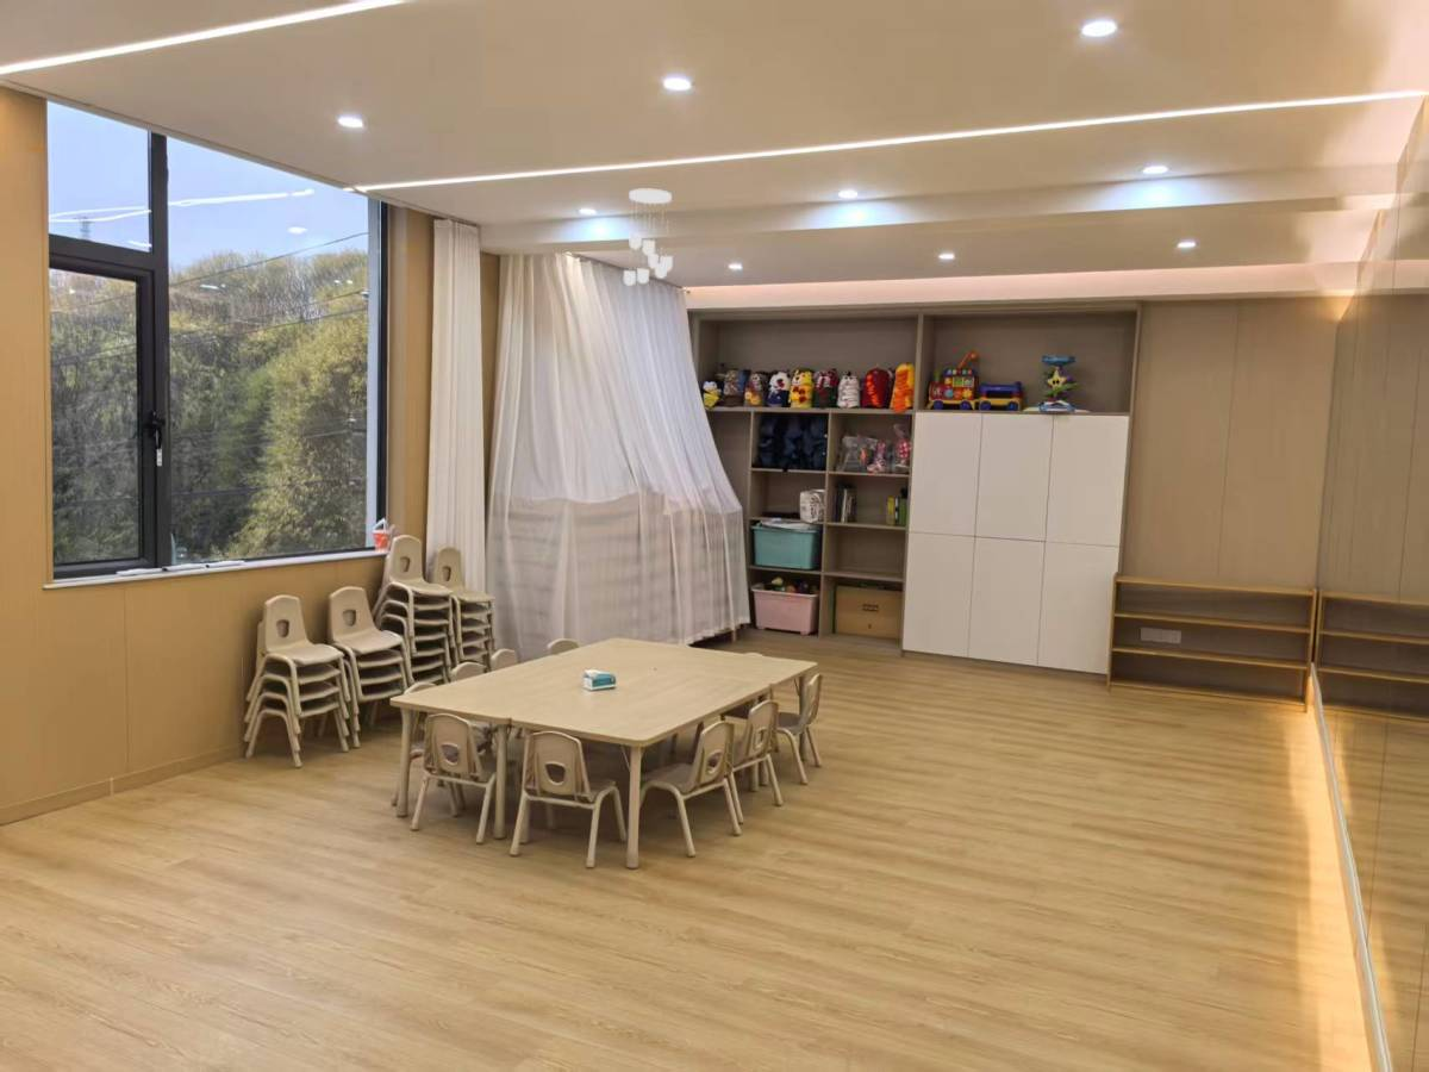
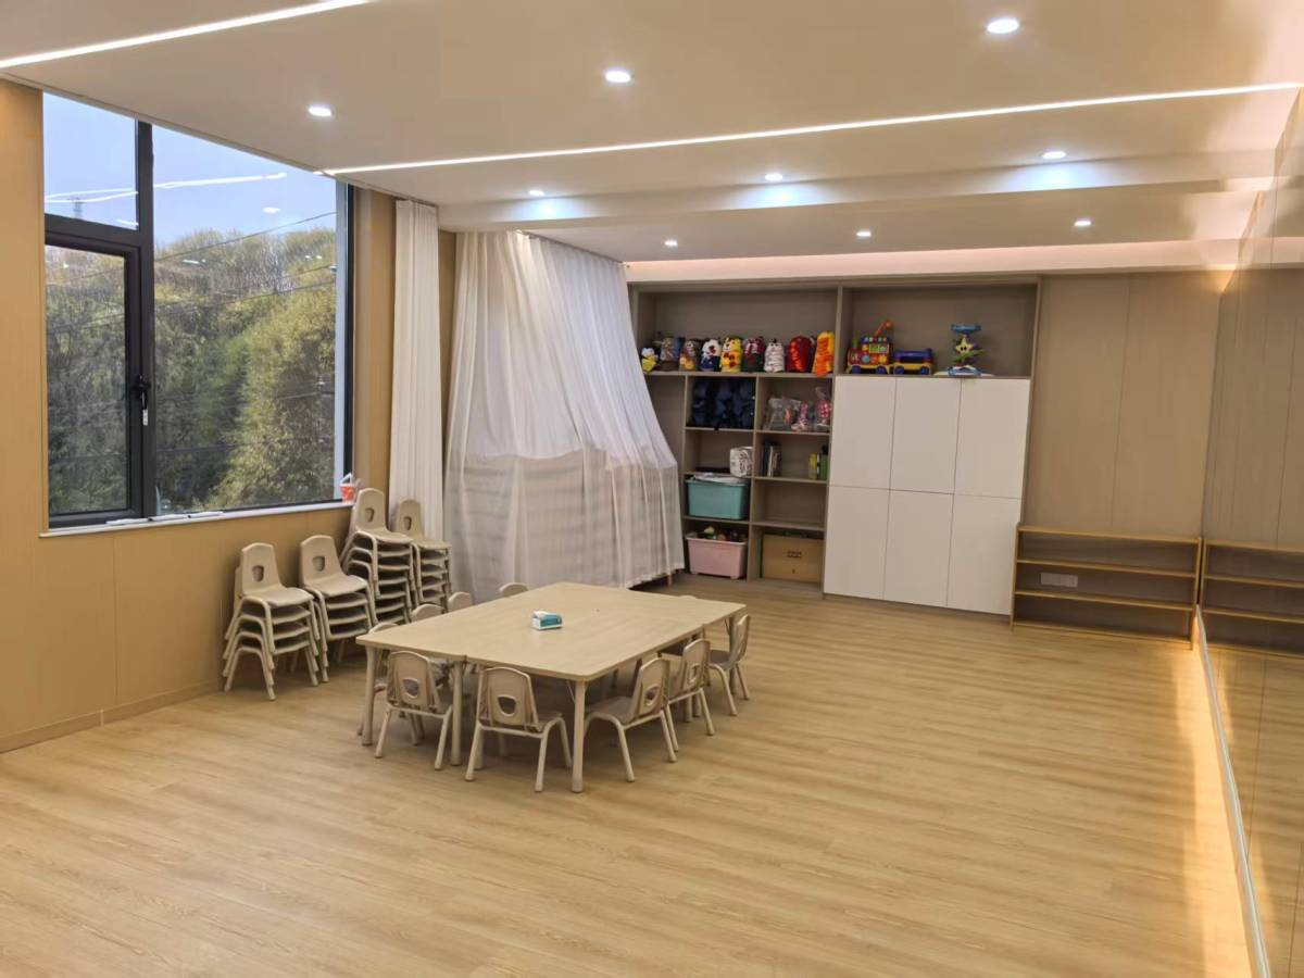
- ceiling mobile (648, 241)
